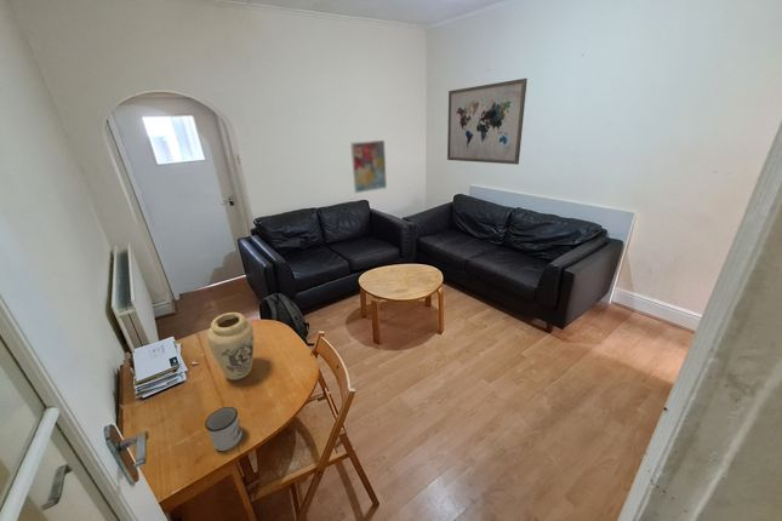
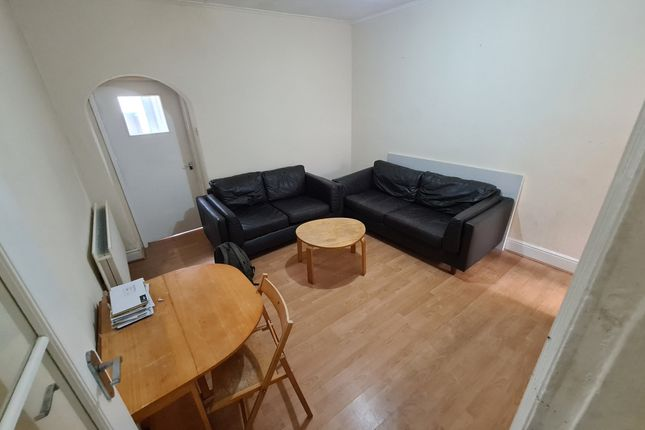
- wall art (481, 125)
- vase (234, 347)
- mug (226, 424)
- wall art (369, 166)
